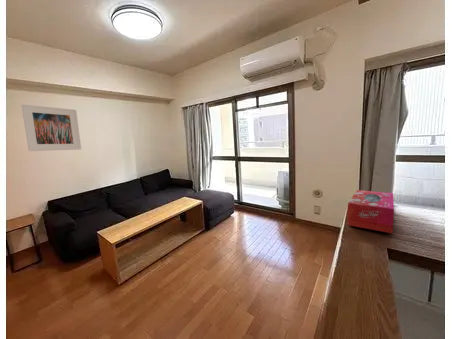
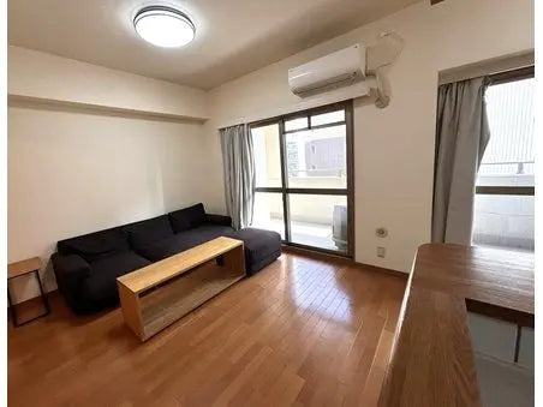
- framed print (54, 129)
- tissue box (371, 208)
